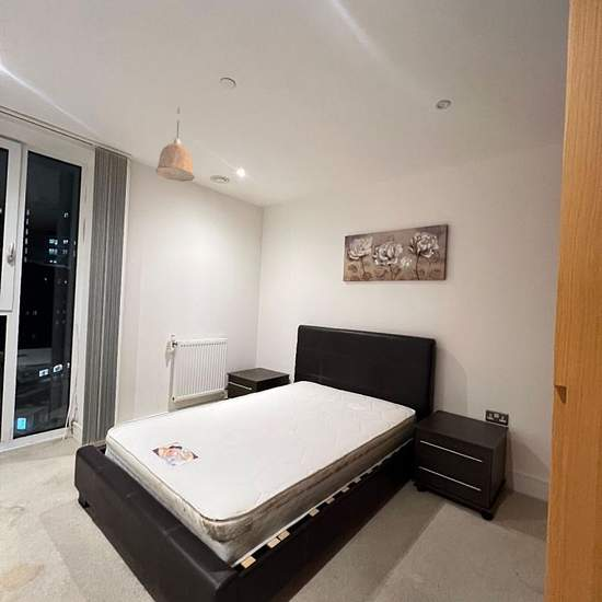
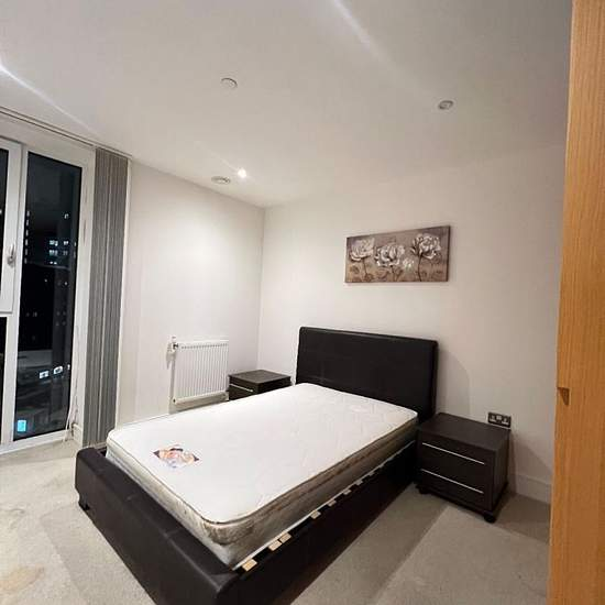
- pendant lamp (176, 141)
